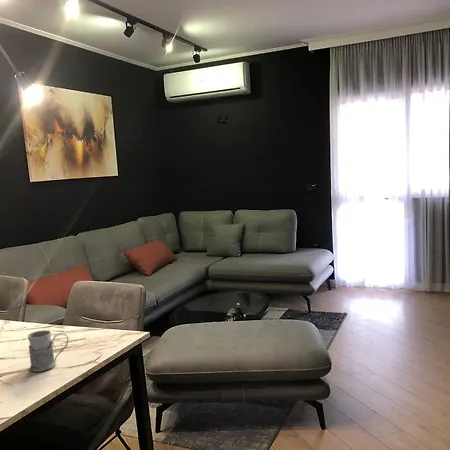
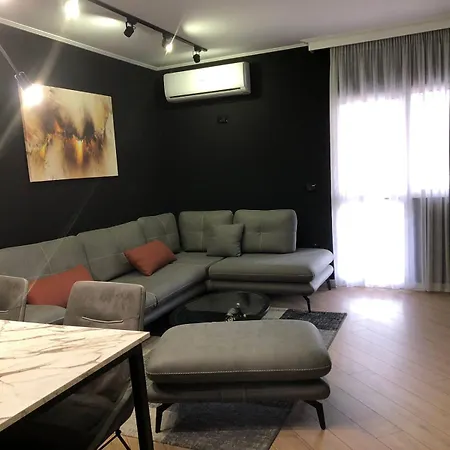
- mug (48, 348)
